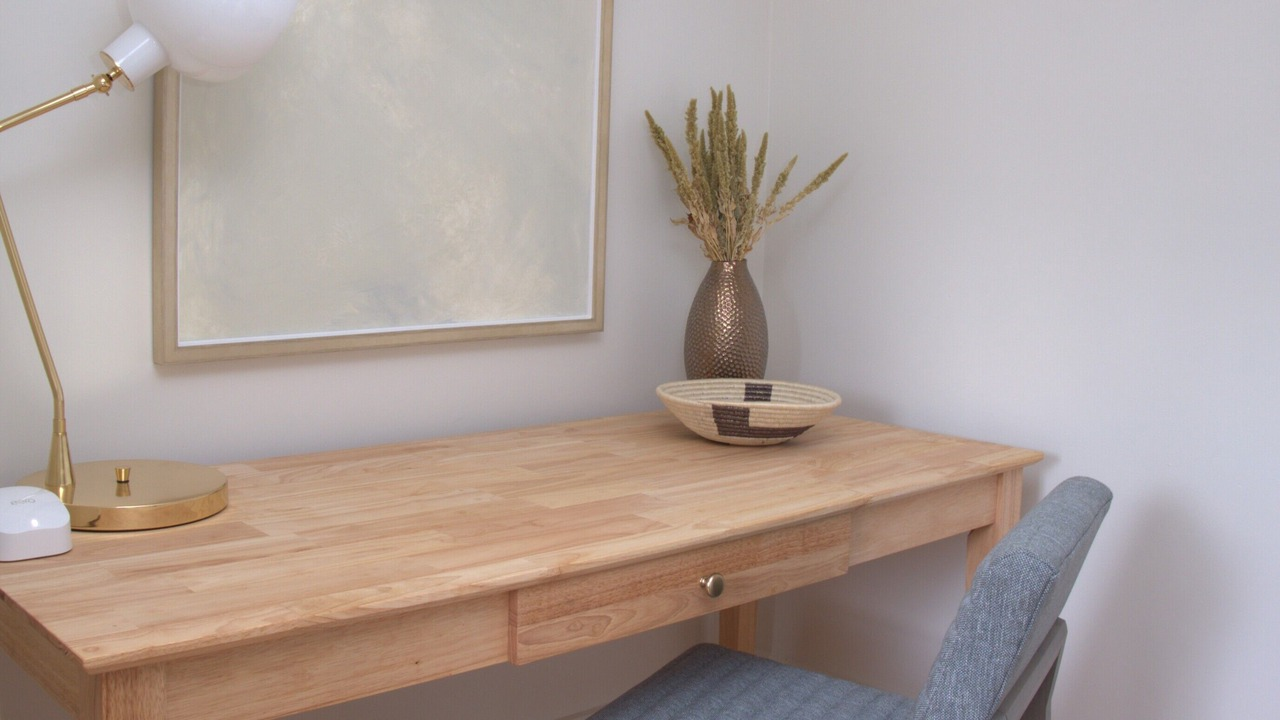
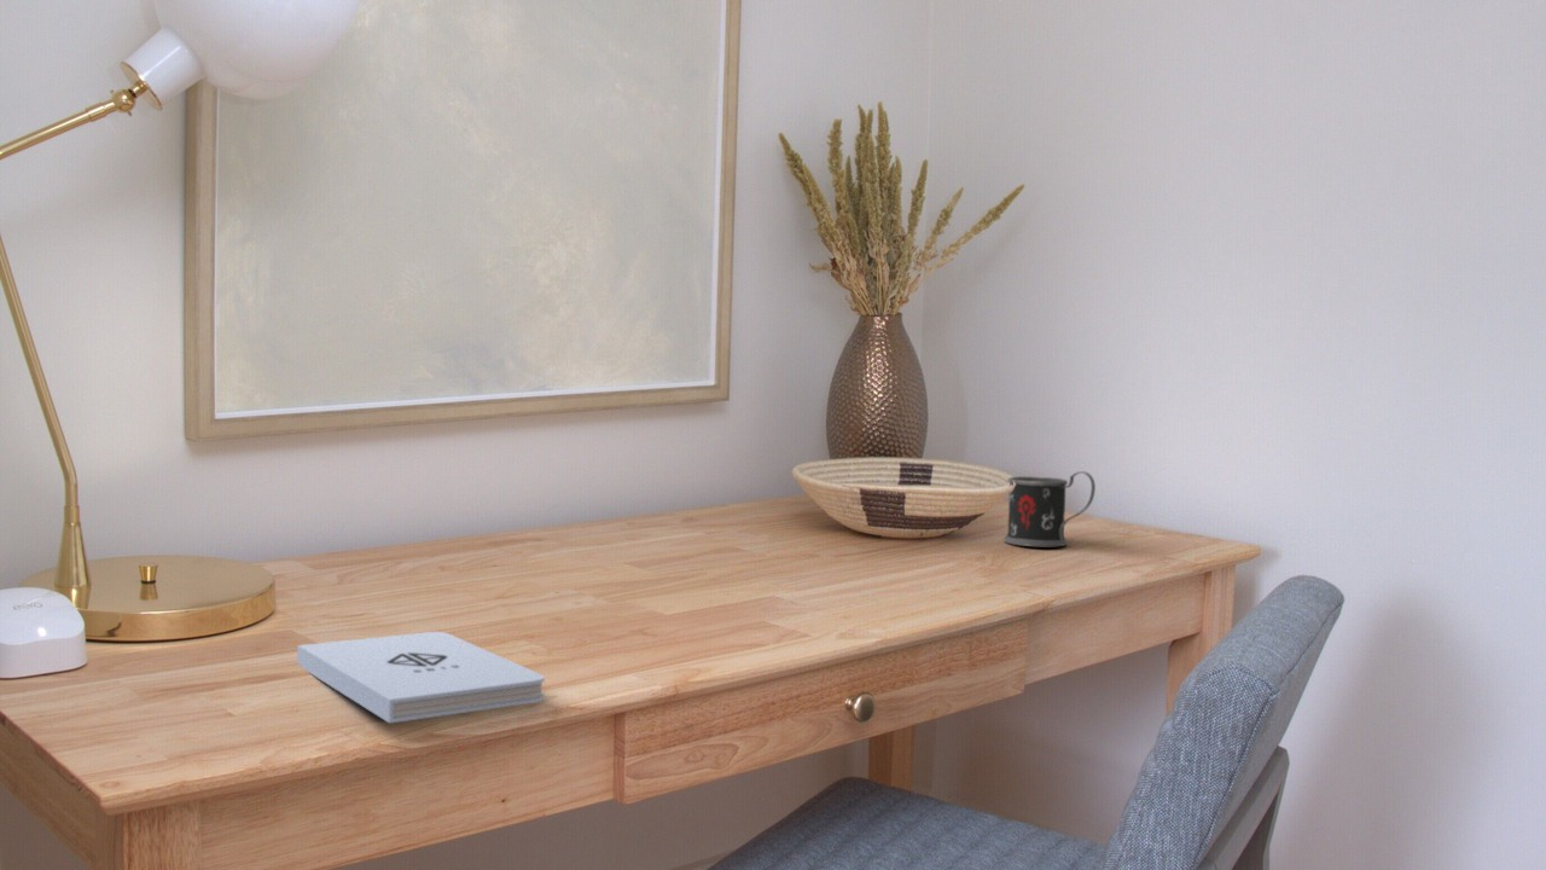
+ notepad (418, 671)
+ mug (1050, 506)
